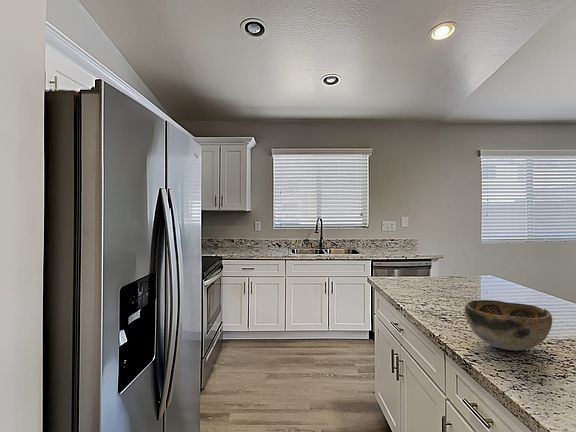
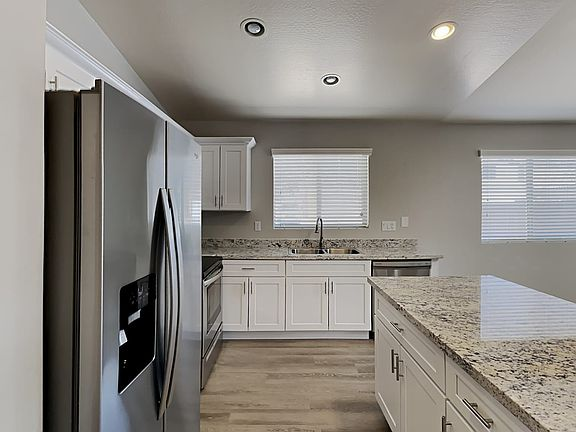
- decorative bowl (506, 327)
